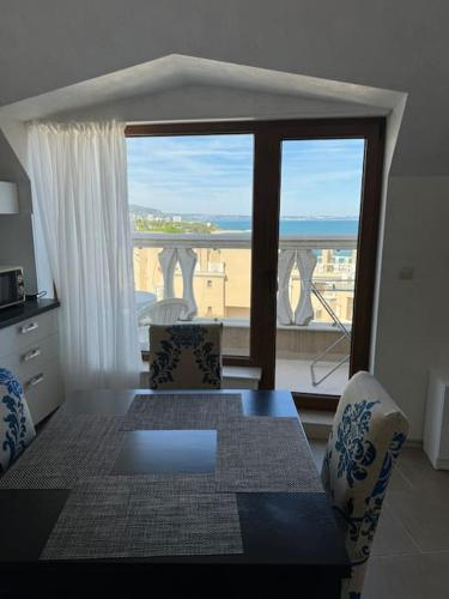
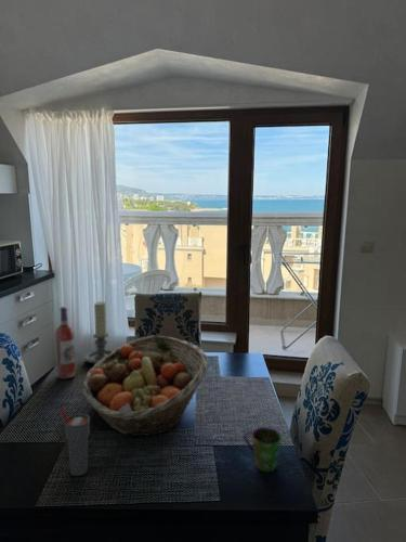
+ cup (262, 449)
+ fruit basket (145, 380)
+ candle holder (102, 332)
+ wine bottle (65, 341)
+ cup (77, 436)
